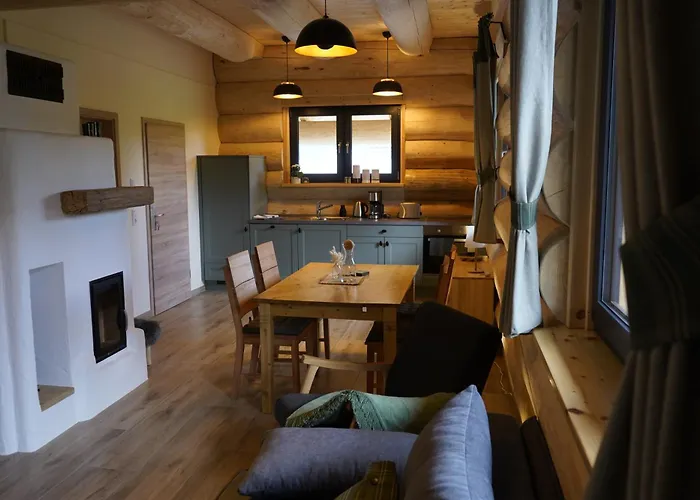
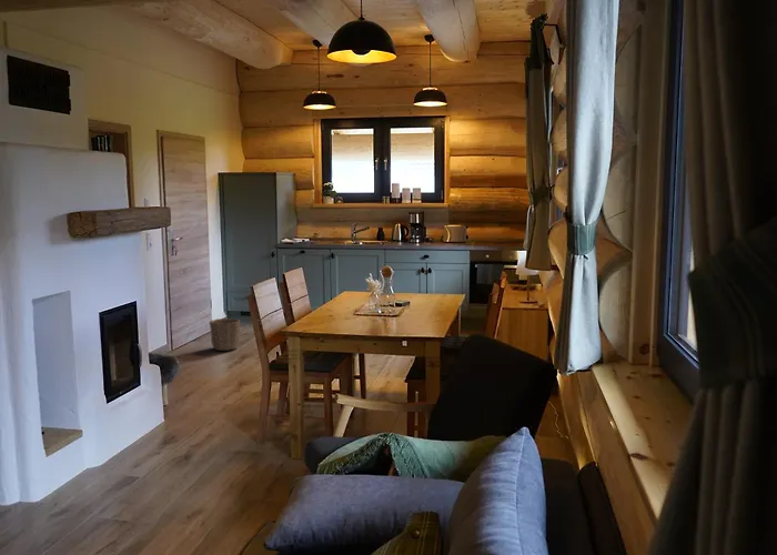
+ waste basket (224, 334)
